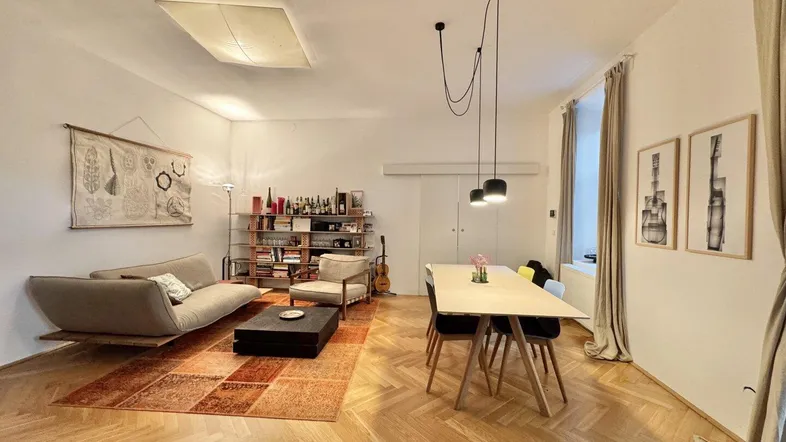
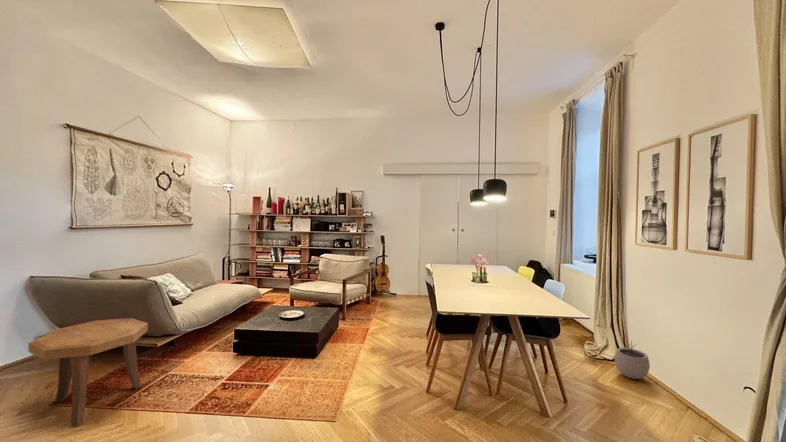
+ plant pot (631, 359)
+ side table (88, 366)
